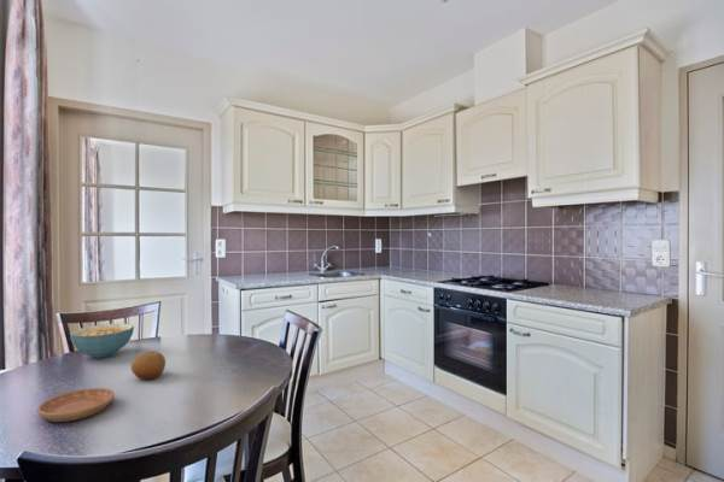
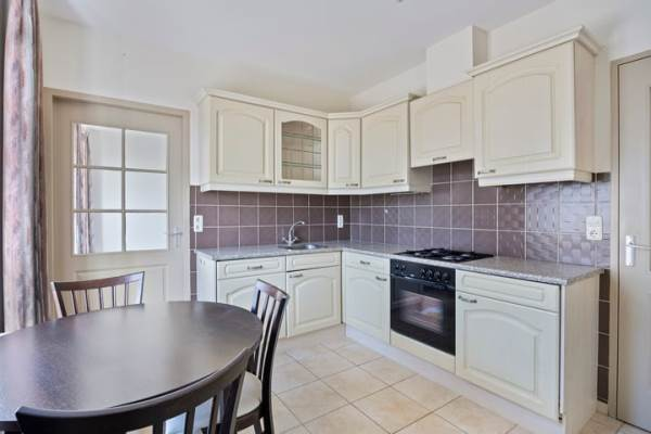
- cereal bowl (103, 342)
- fruit (148, 364)
- saucer (77, 405)
